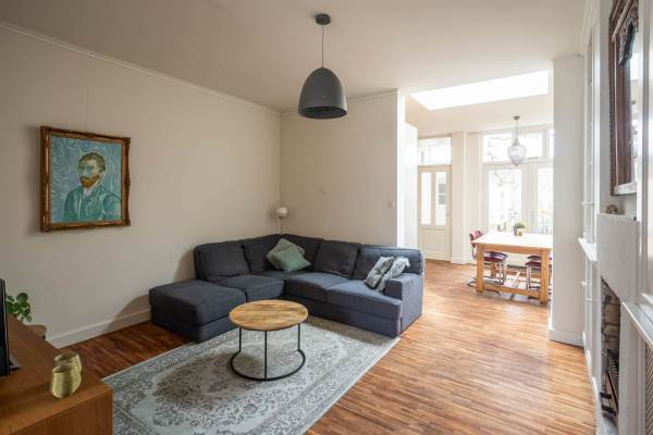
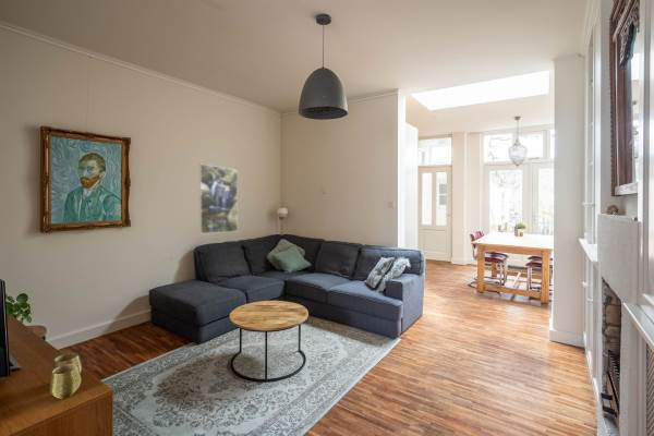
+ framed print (219, 199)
